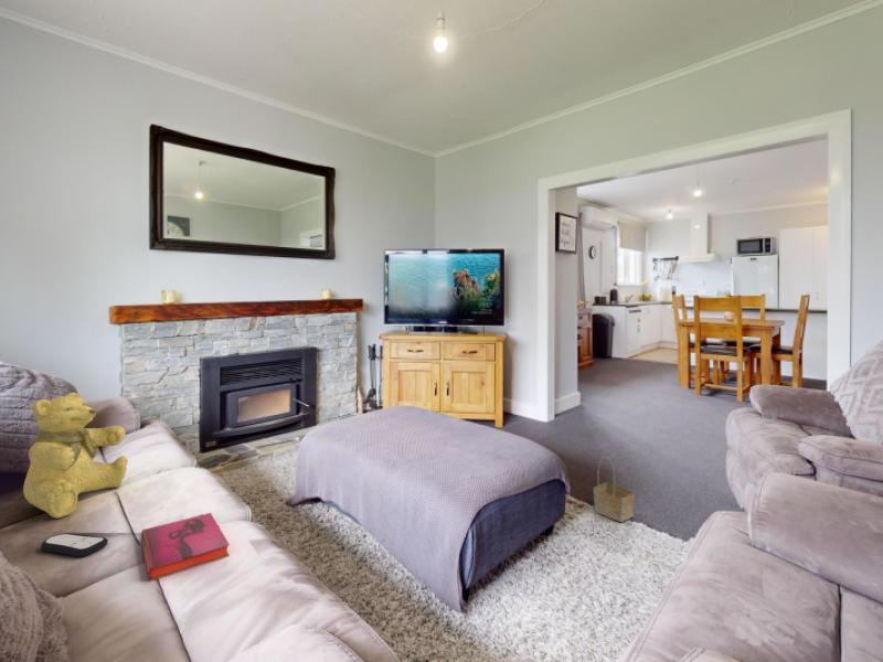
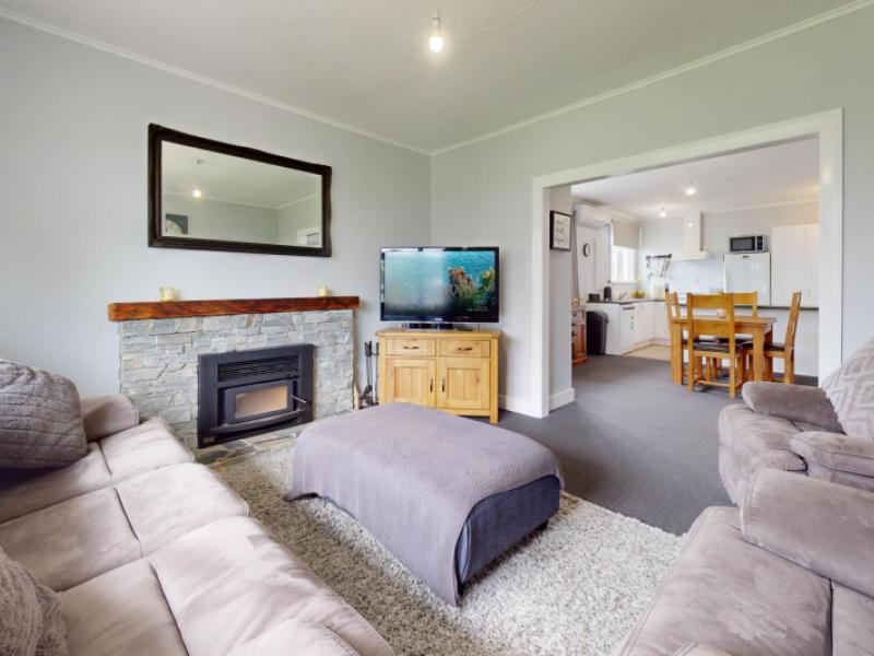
- remote control (73, 543)
- hardback book (183, 542)
- teddy bear (72, 447)
- basket (614, 483)
